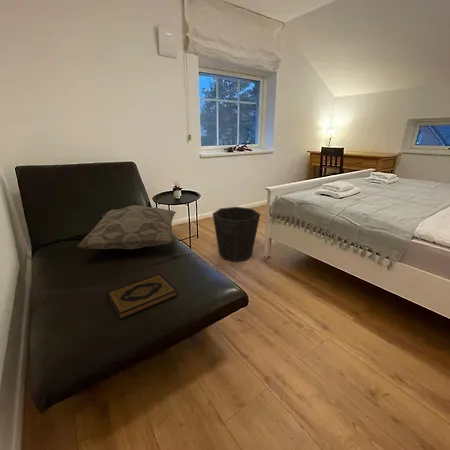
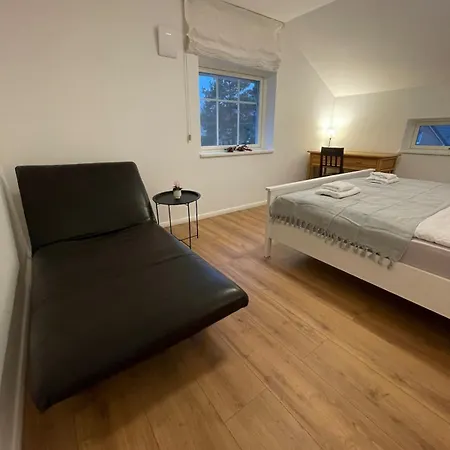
- waste bin (235, 234)
- hardback book (142, 294)
- decorative pillow (134, 226)
